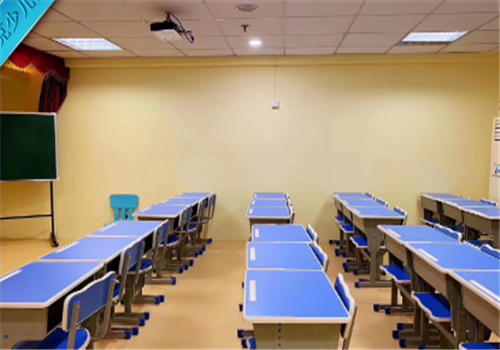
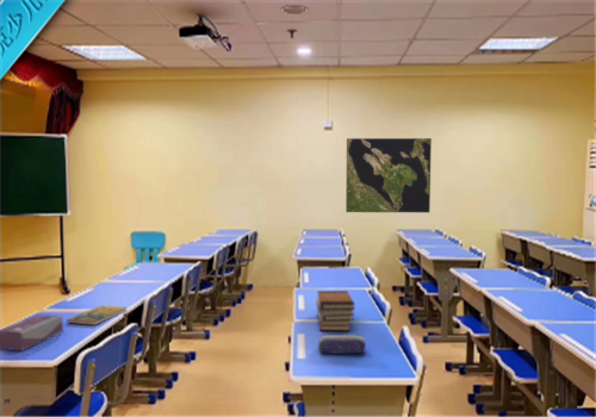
+ booklet (98, 313)
+ world map (387, 175)
+ tissue box (30, 331)
+ pencil case (341, 343)
+ book stack (334, 309)
